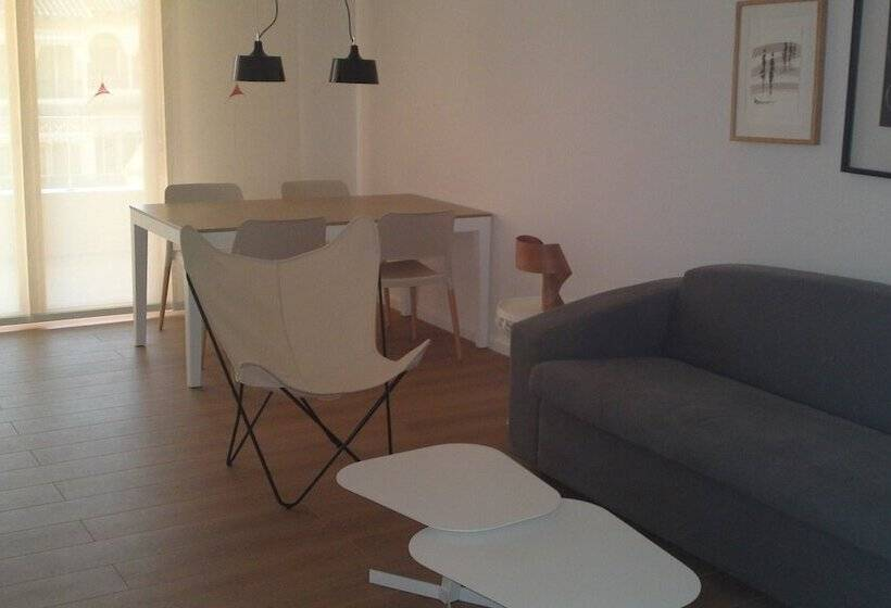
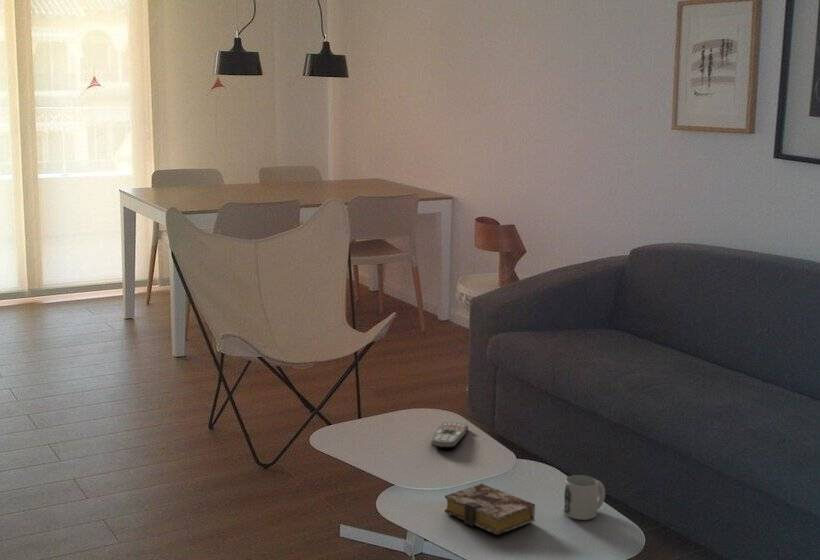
+ mug (585, 495)
+ remote control (448, 435)
+ book (488, 508)
